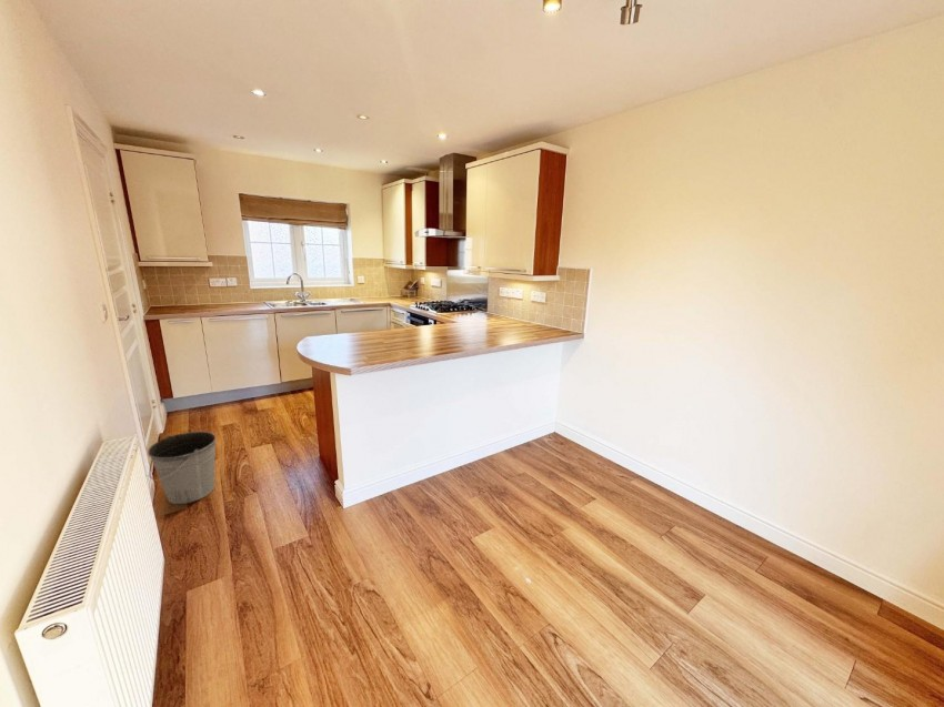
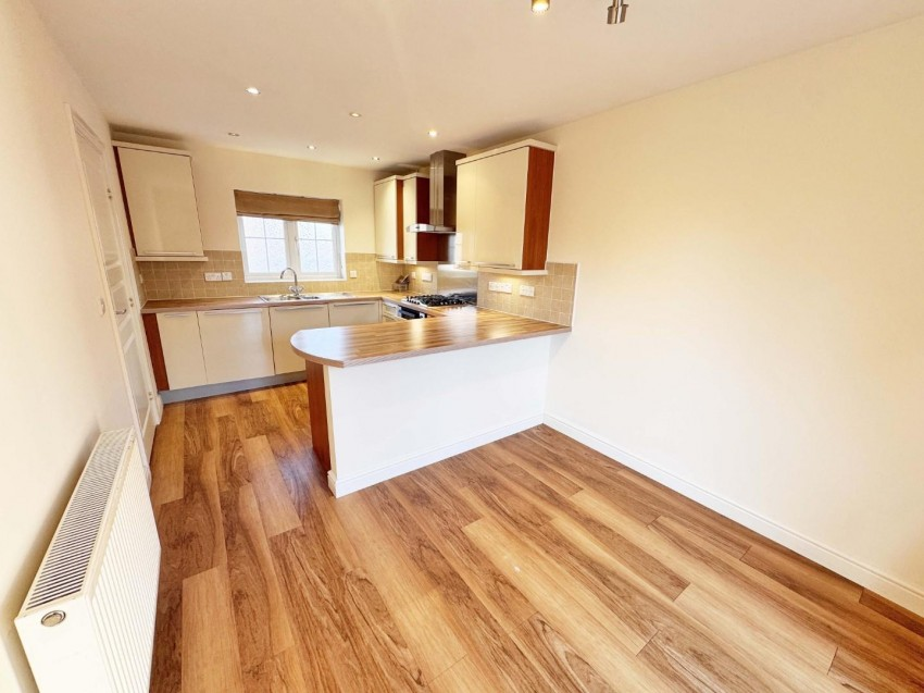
- bucket (185, 467)
